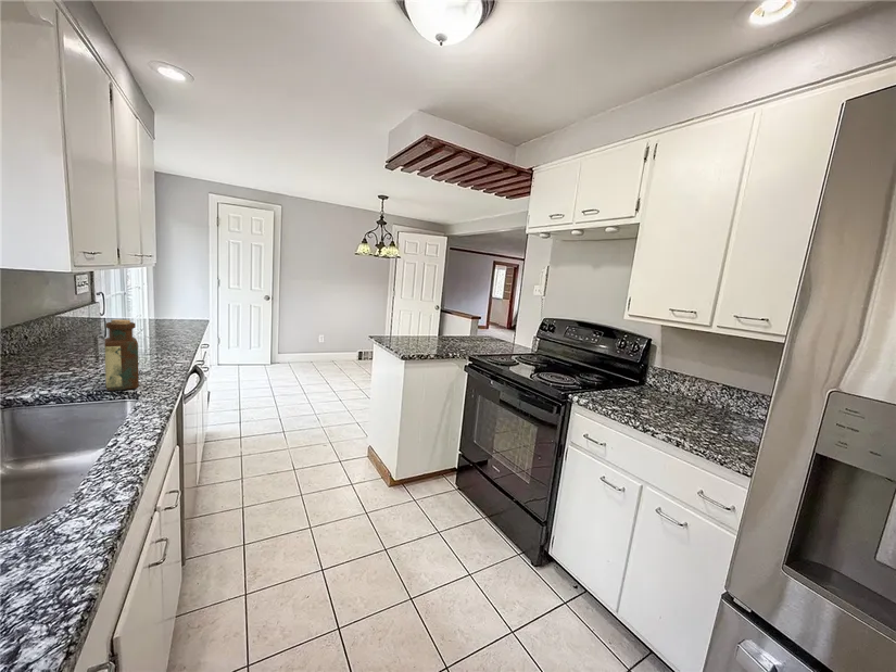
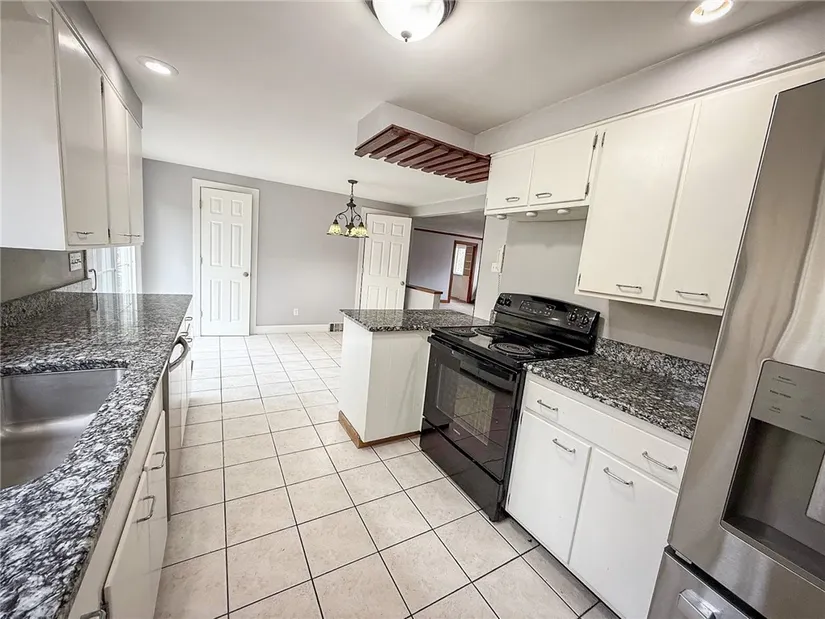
- bottle (121, 353)
